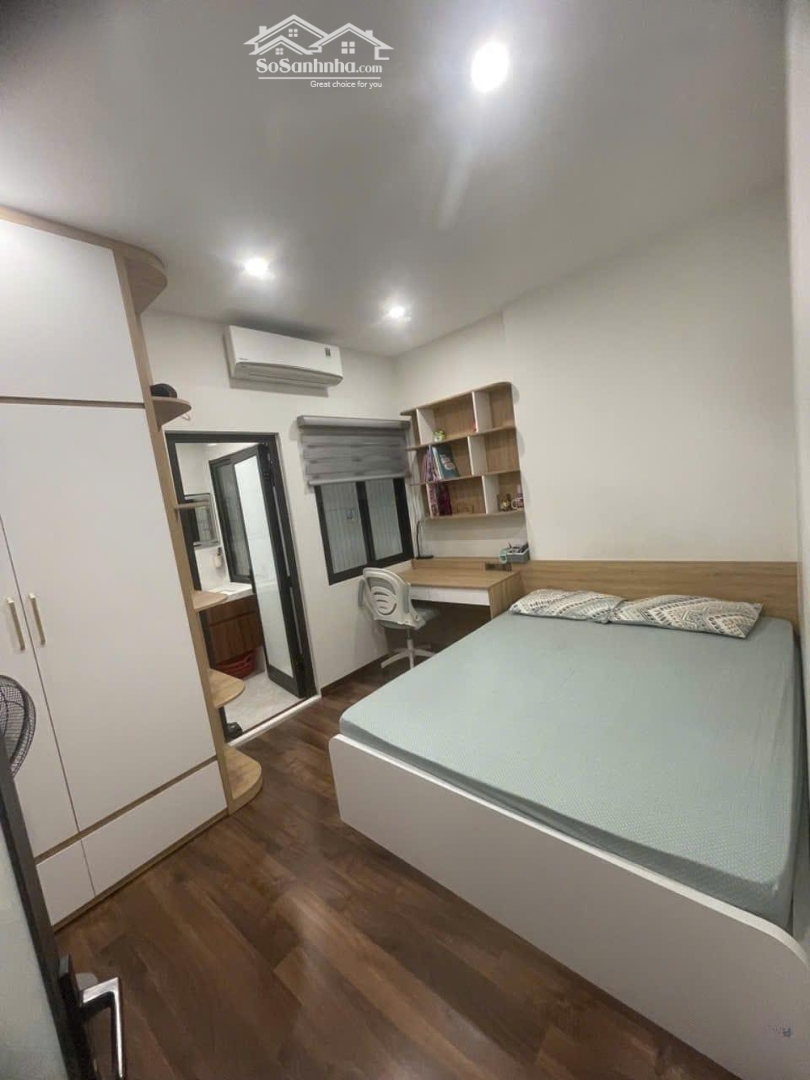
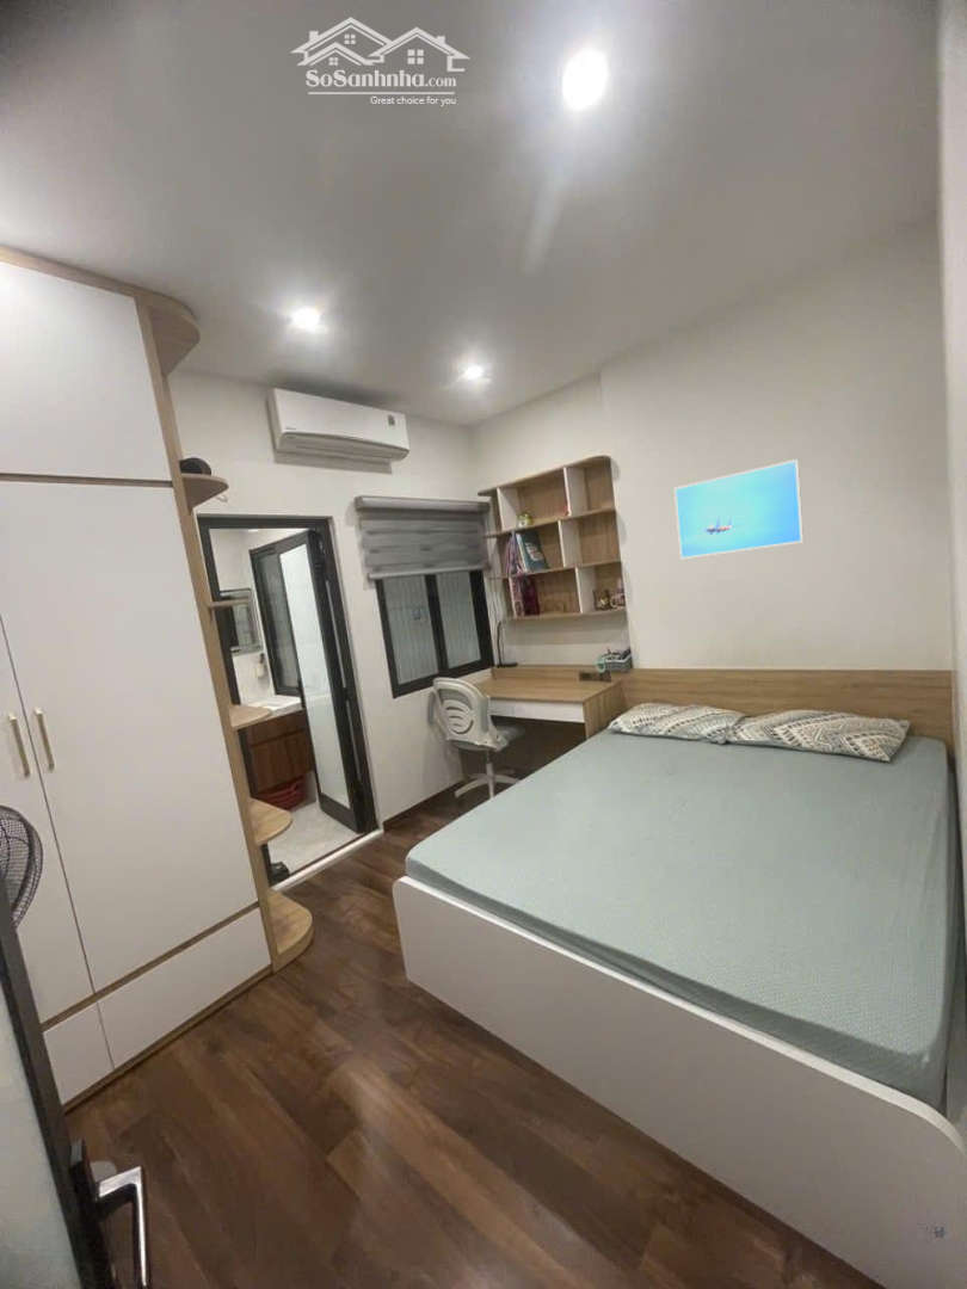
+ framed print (734, 513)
